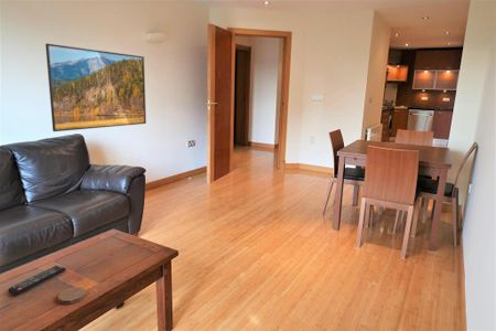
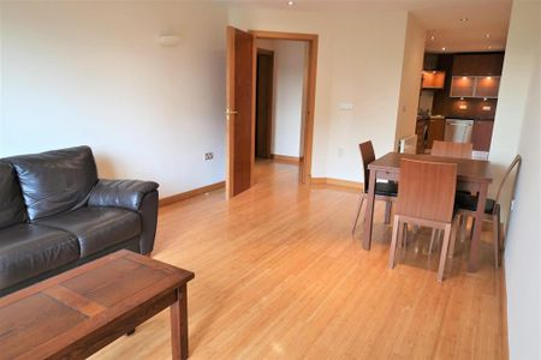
- coaster (72, 295)
- remote control (39, 279)
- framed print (104, 89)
